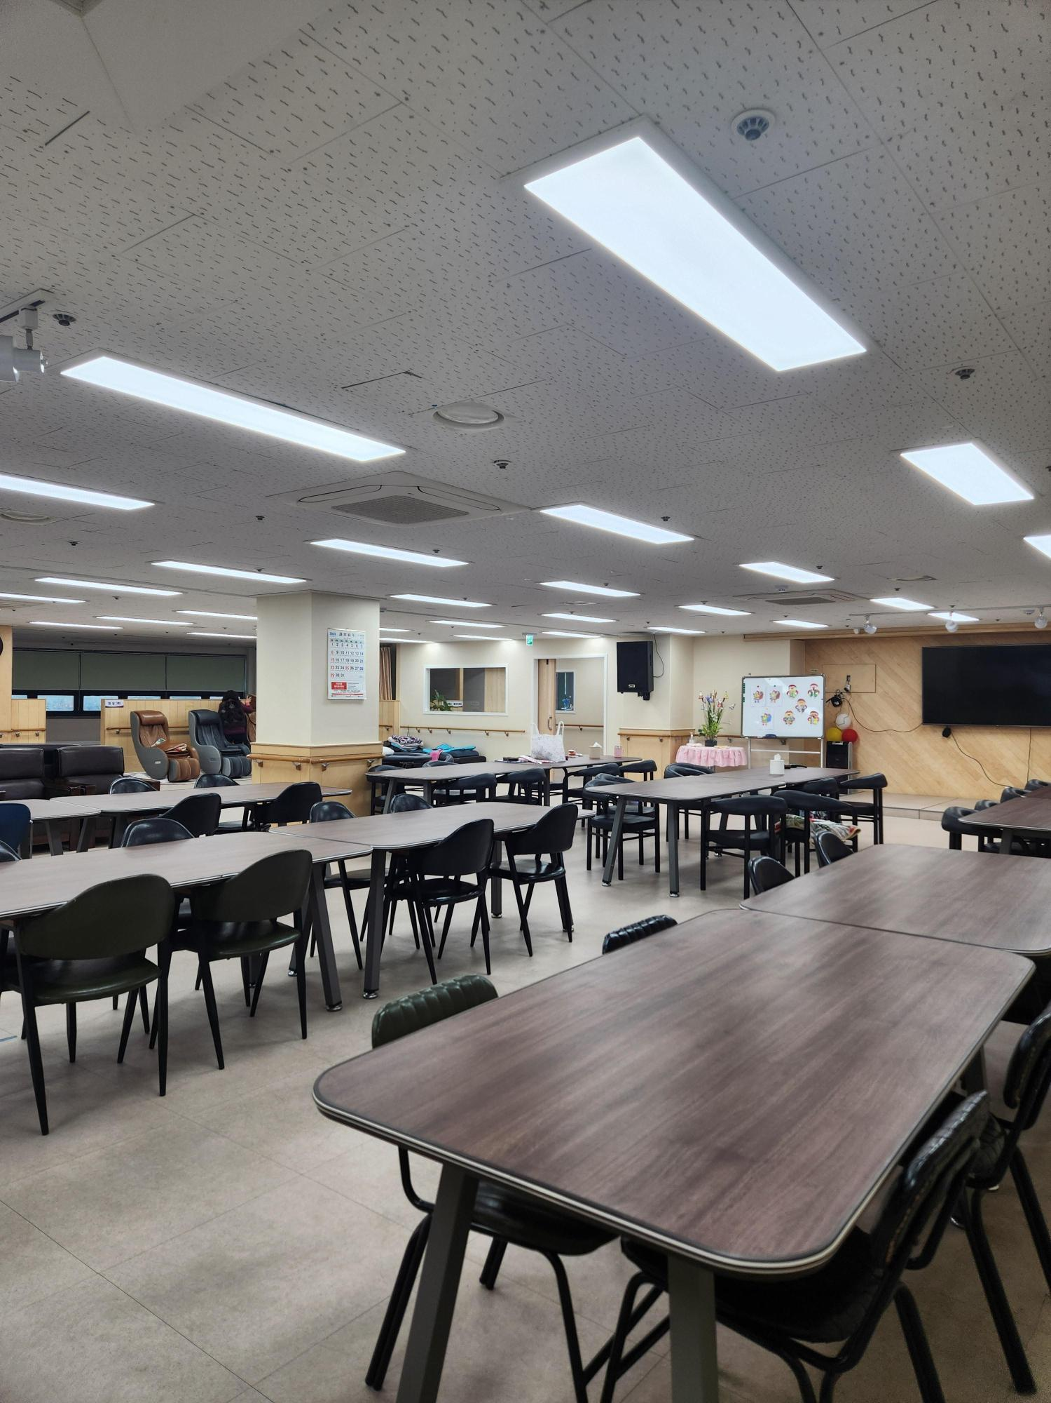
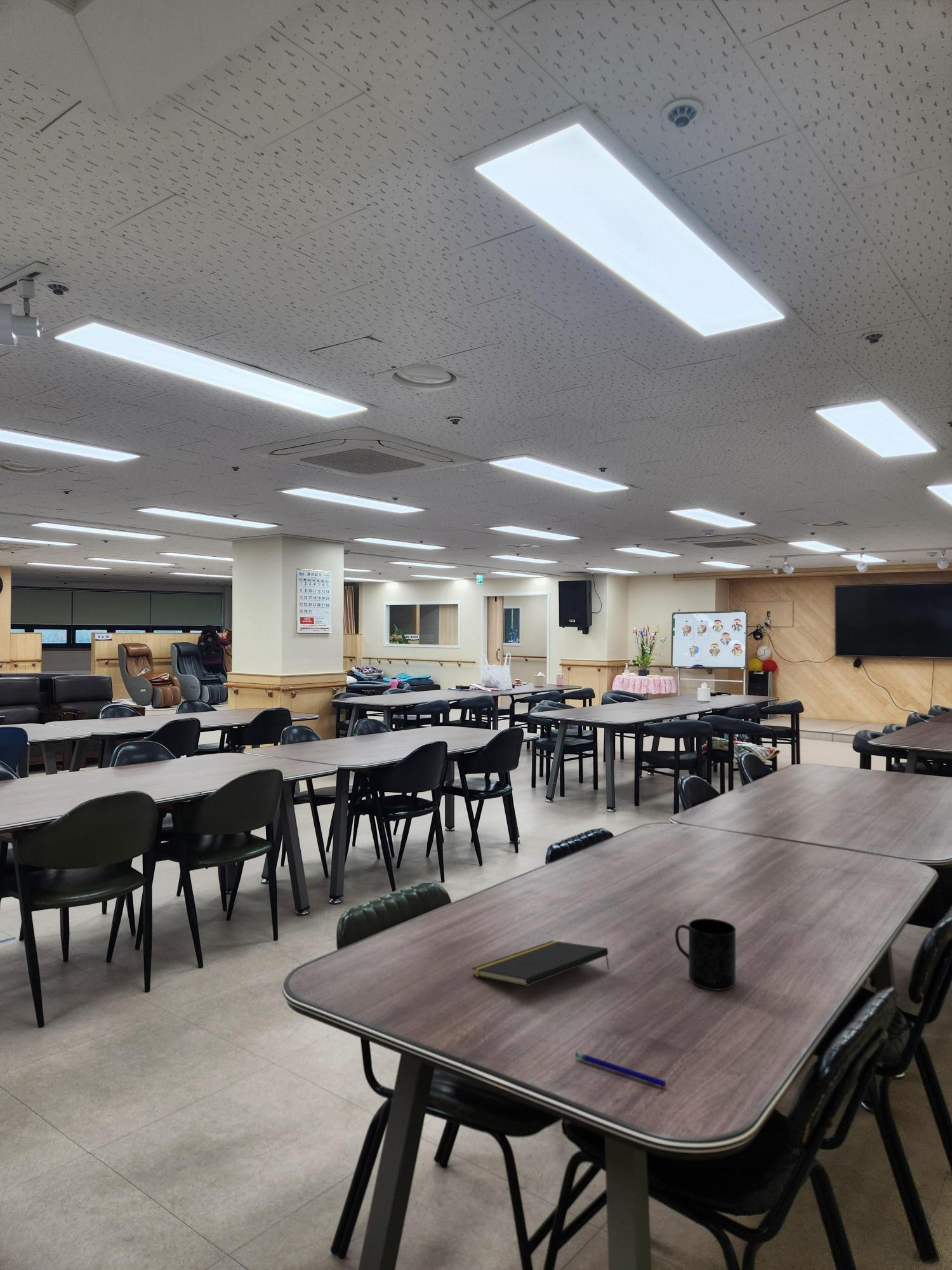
+ pen (619, 1069)
+ notepad (540, 961)
+ mug (704, 952)
